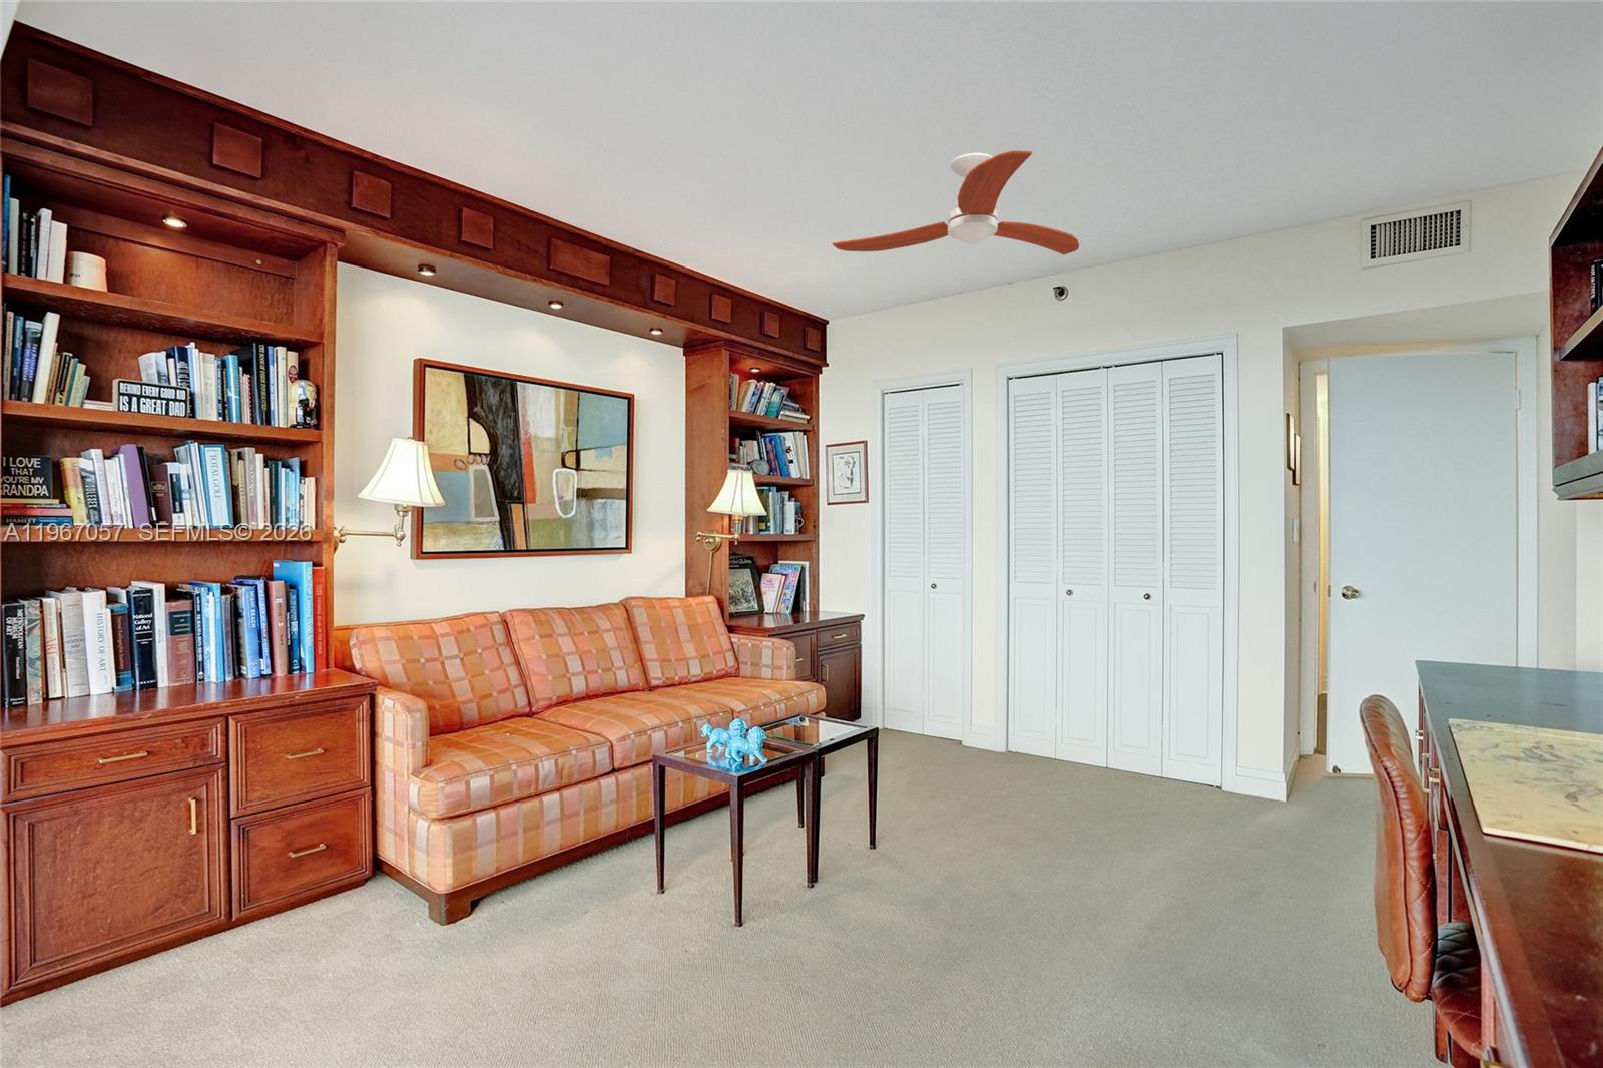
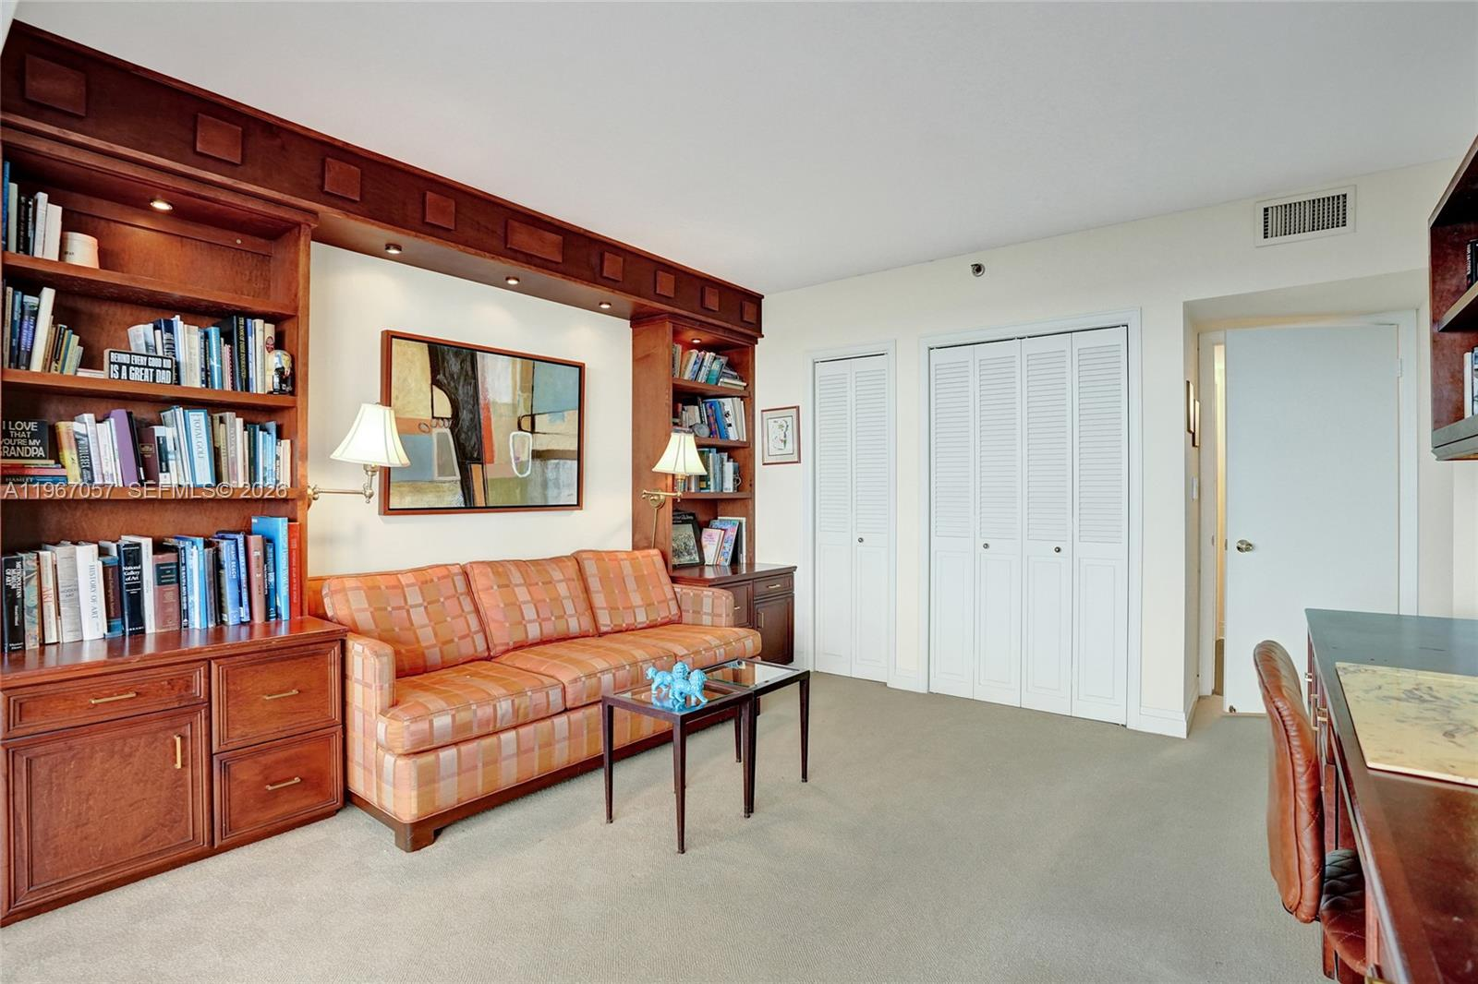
- ceiling fan (958, 197)
